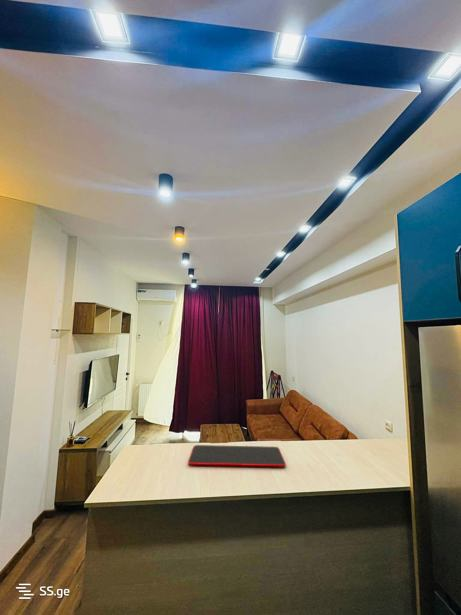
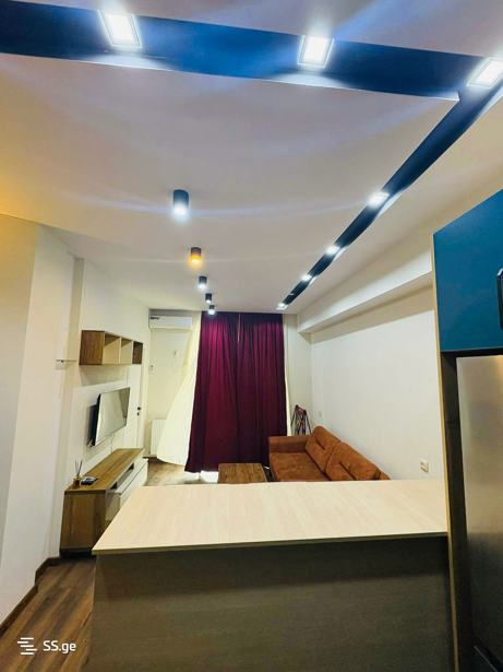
- cutting board (236, 455)
